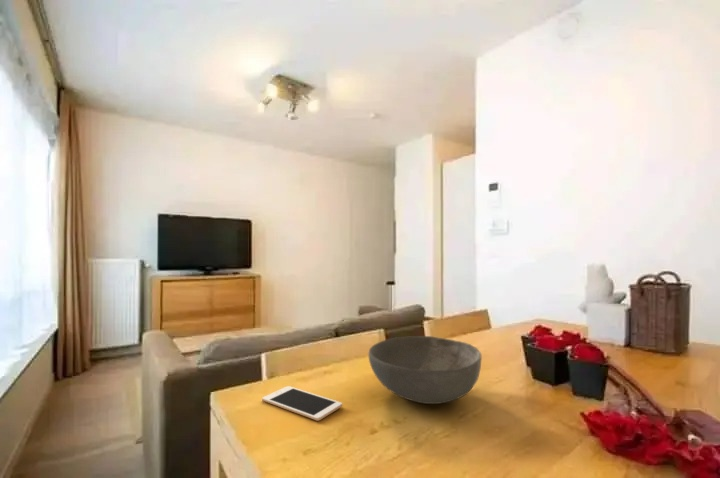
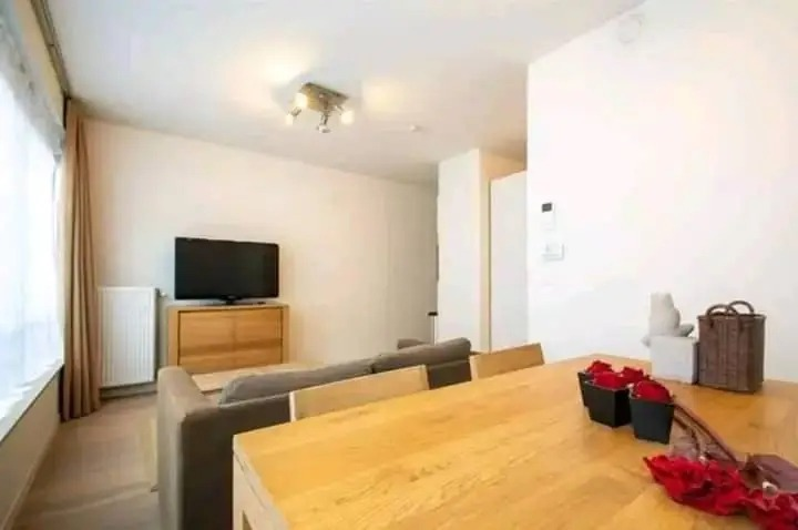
- bowl (424, 371)
- cell phone (301, 401)
